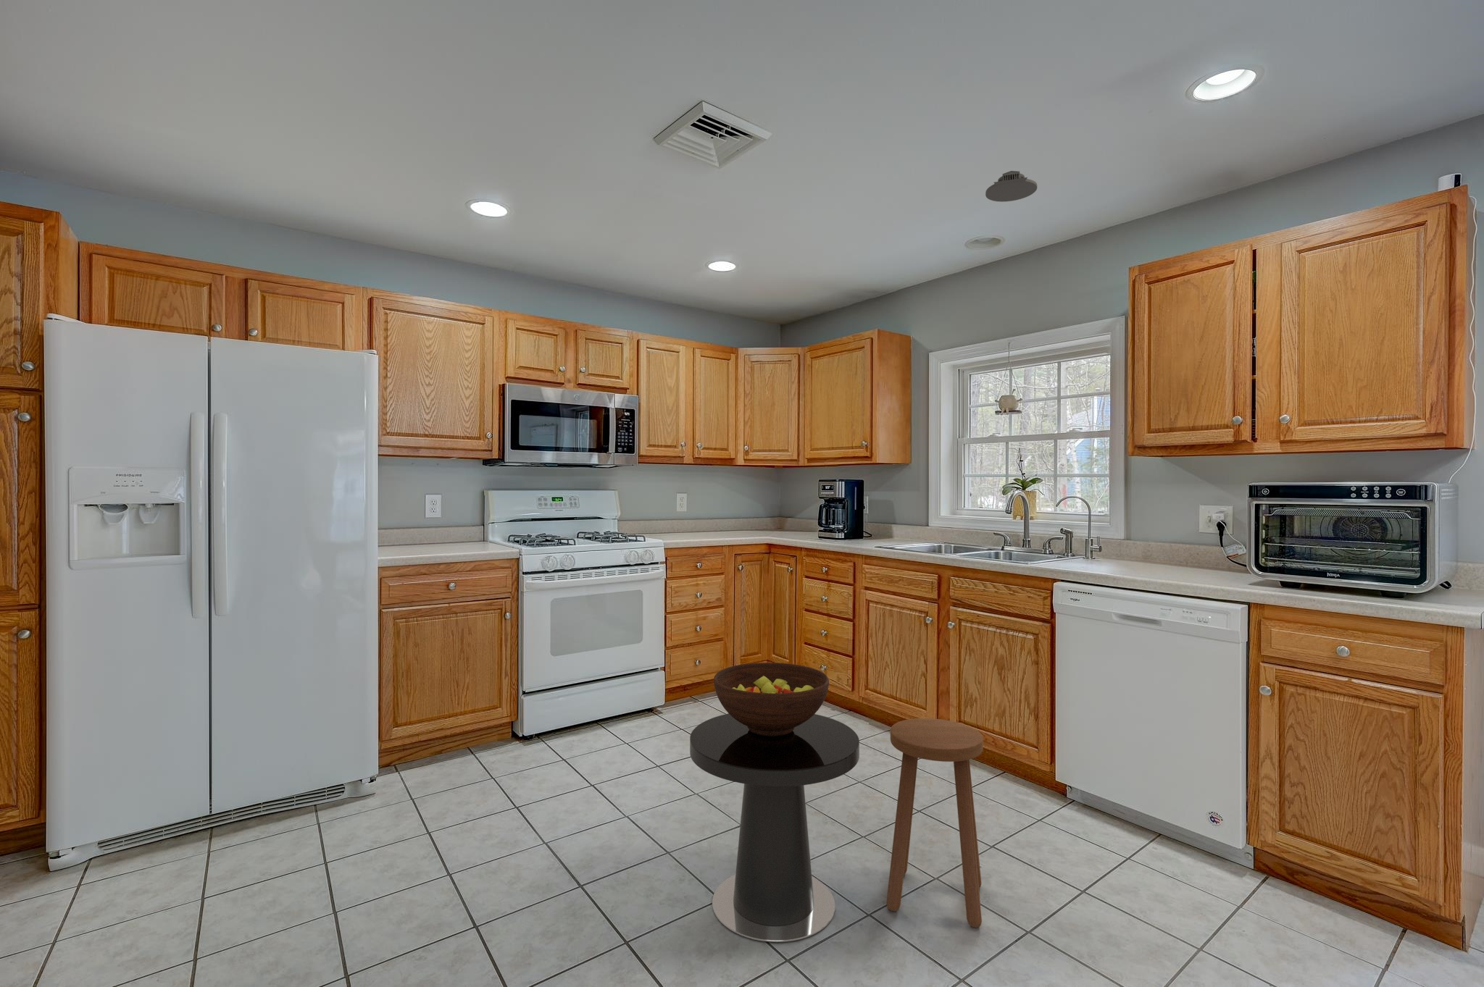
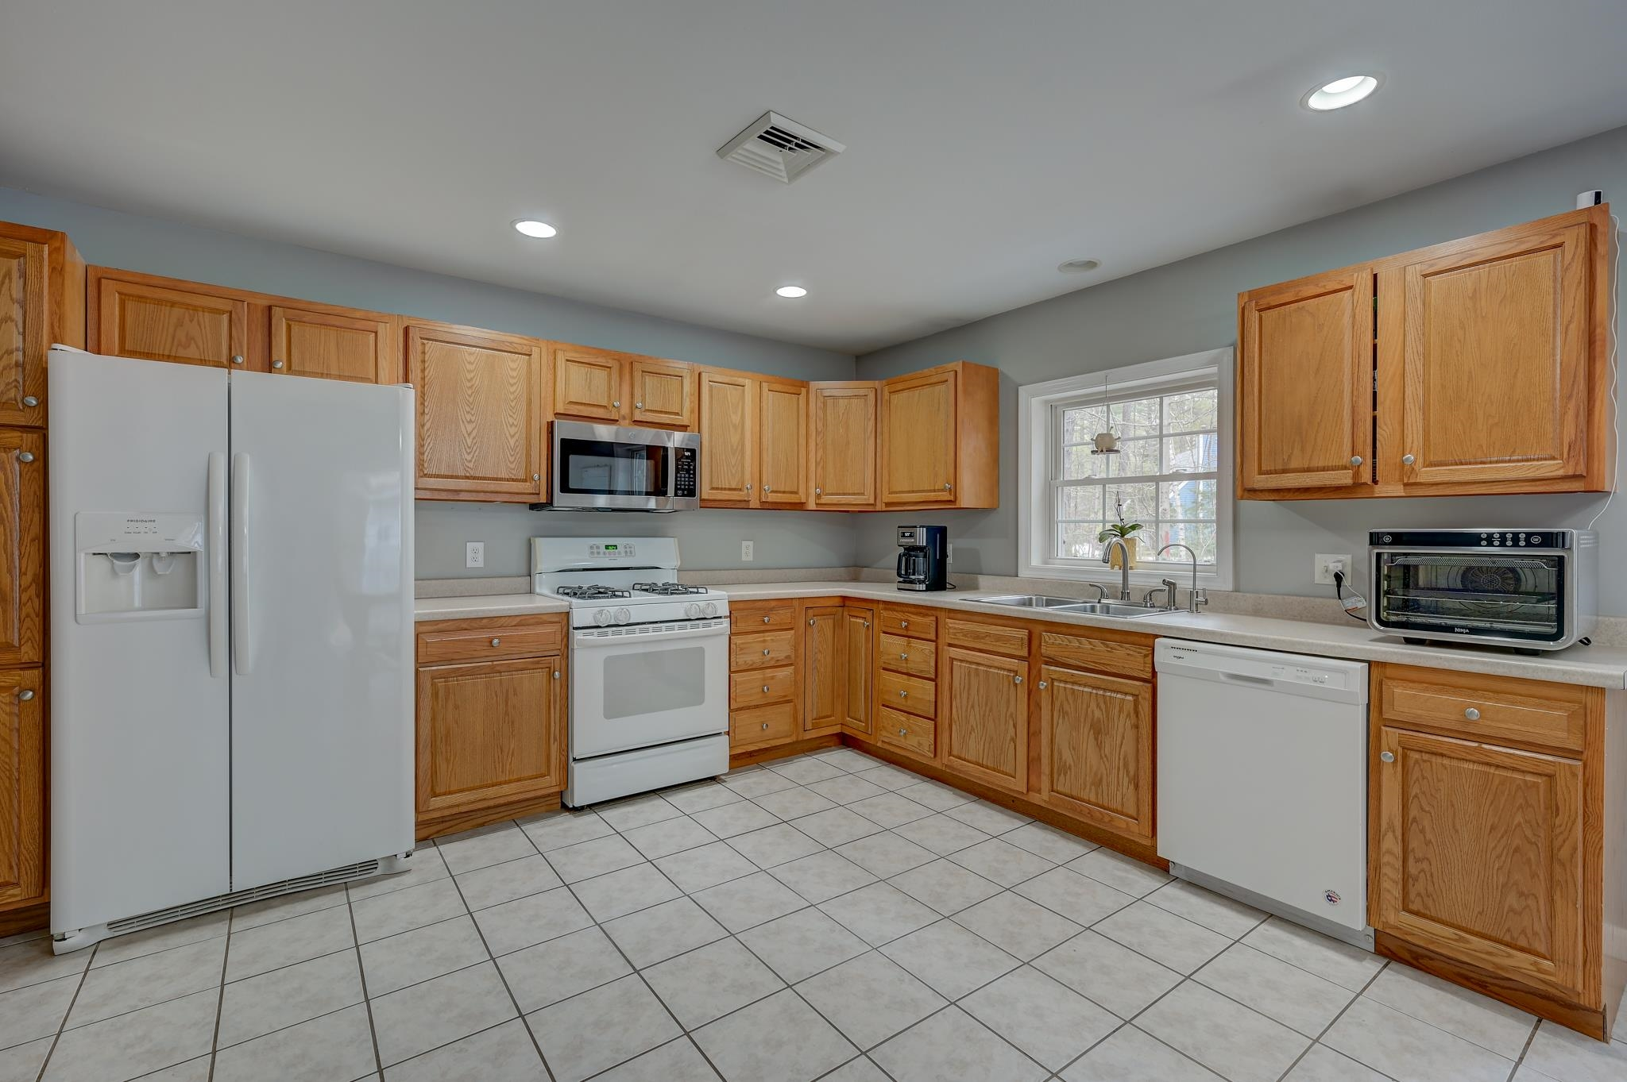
- side table (773, 818)
- stool (957, 815)
- fruit bowl (771, 703)
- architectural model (1011, 181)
